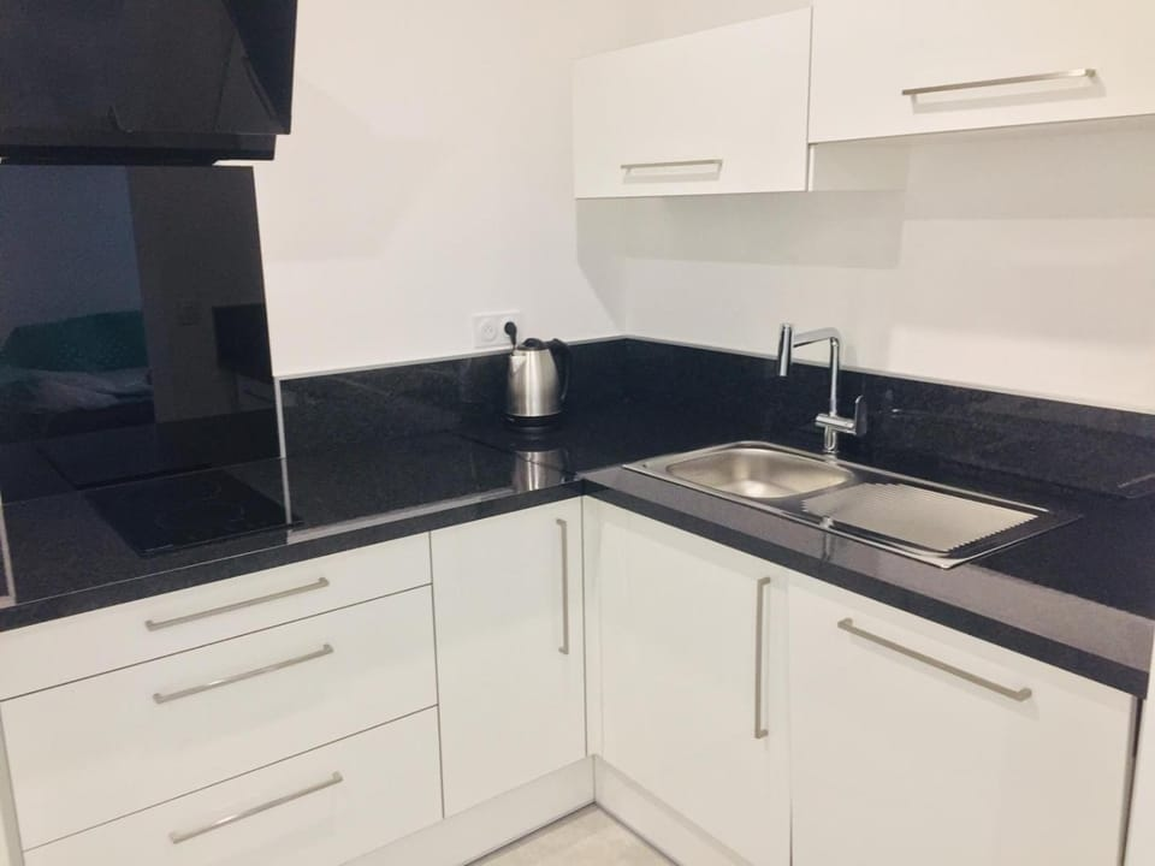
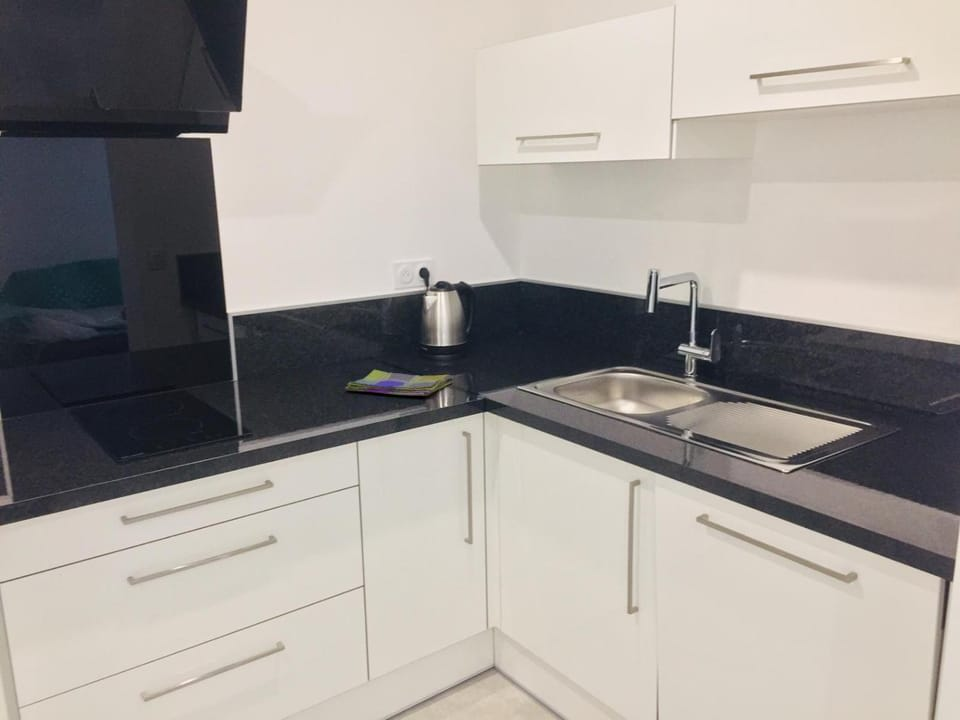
+ dish towel (401, 382)
